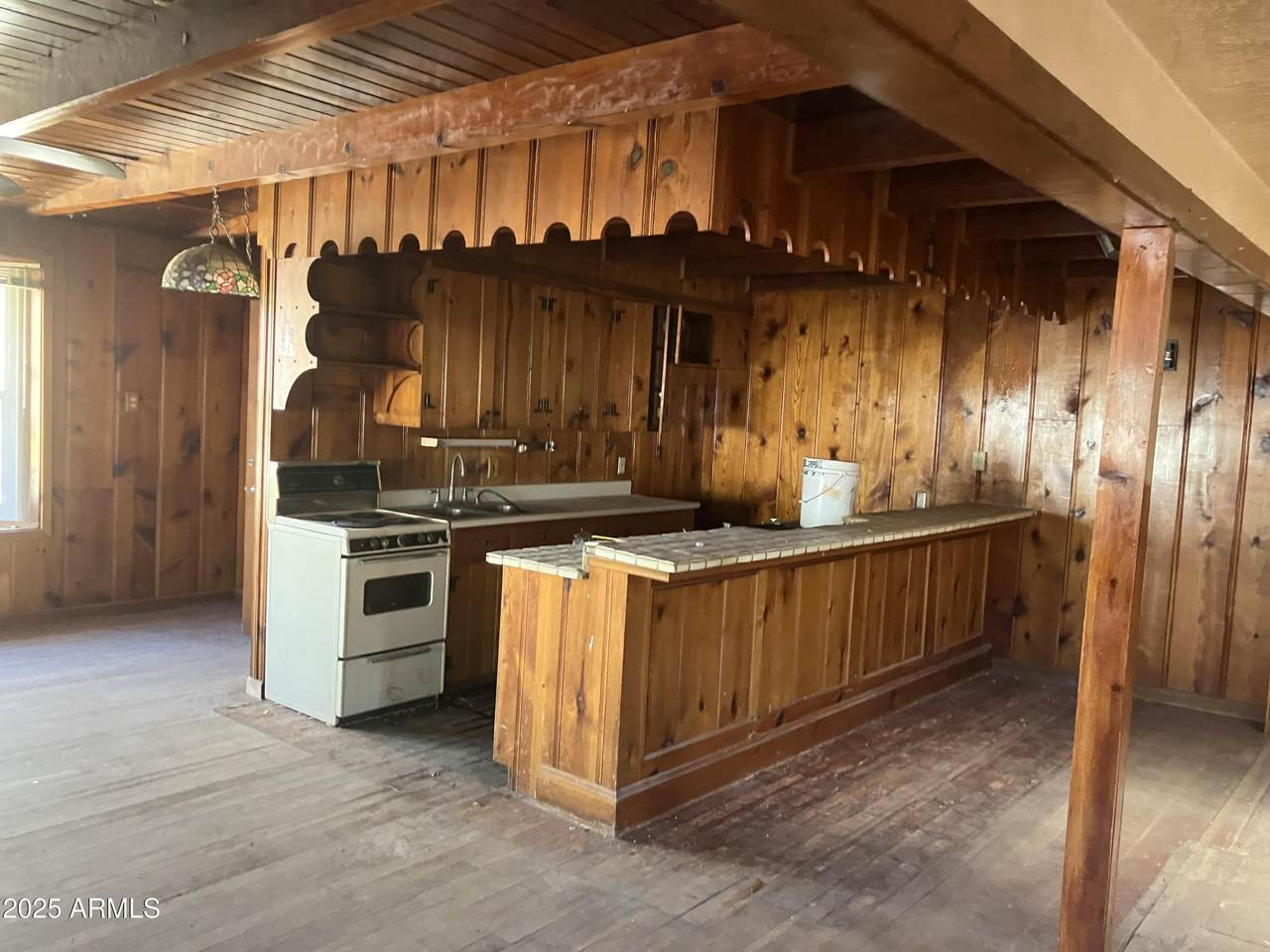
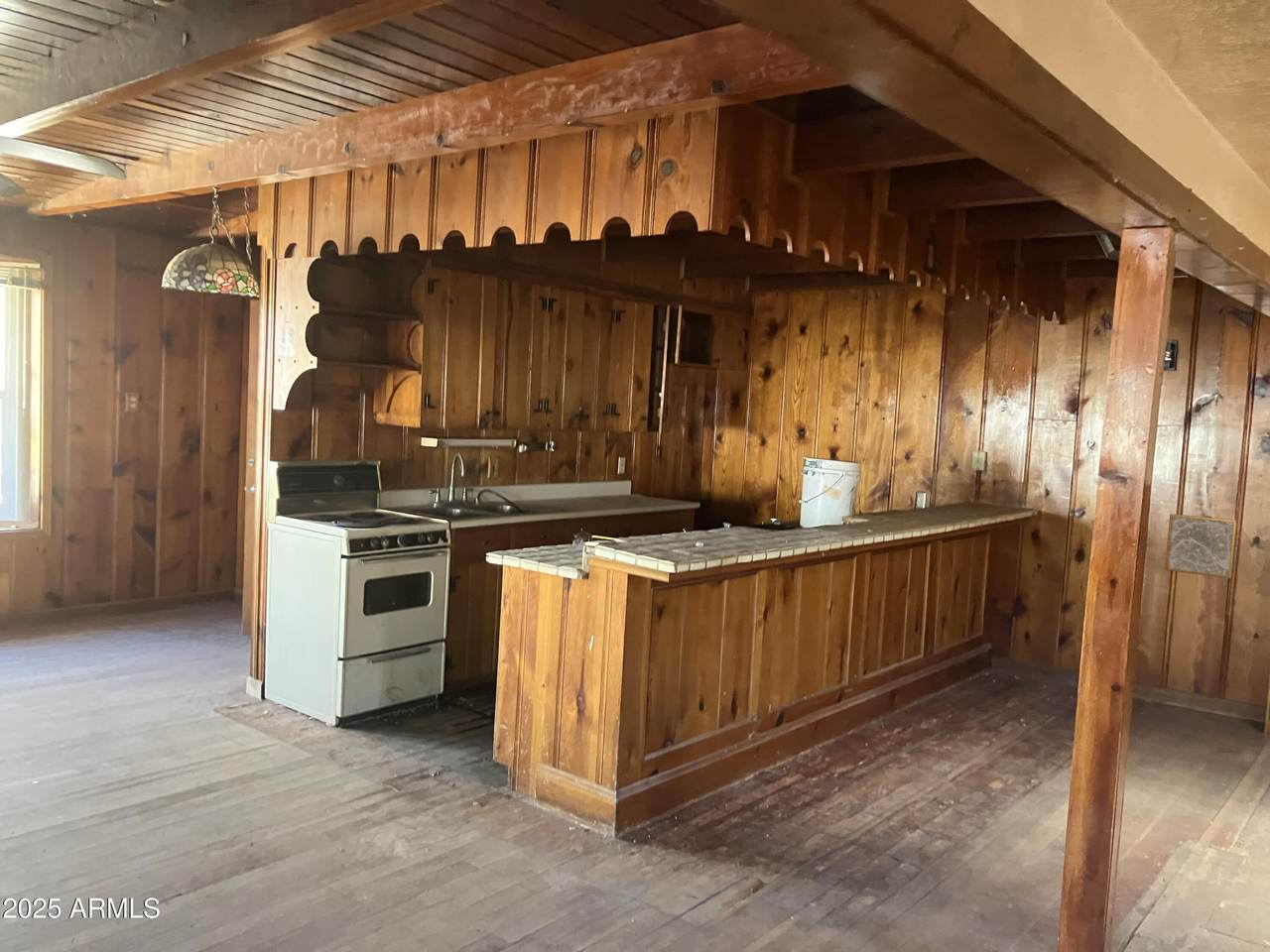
+ wall art (1200, 545)
